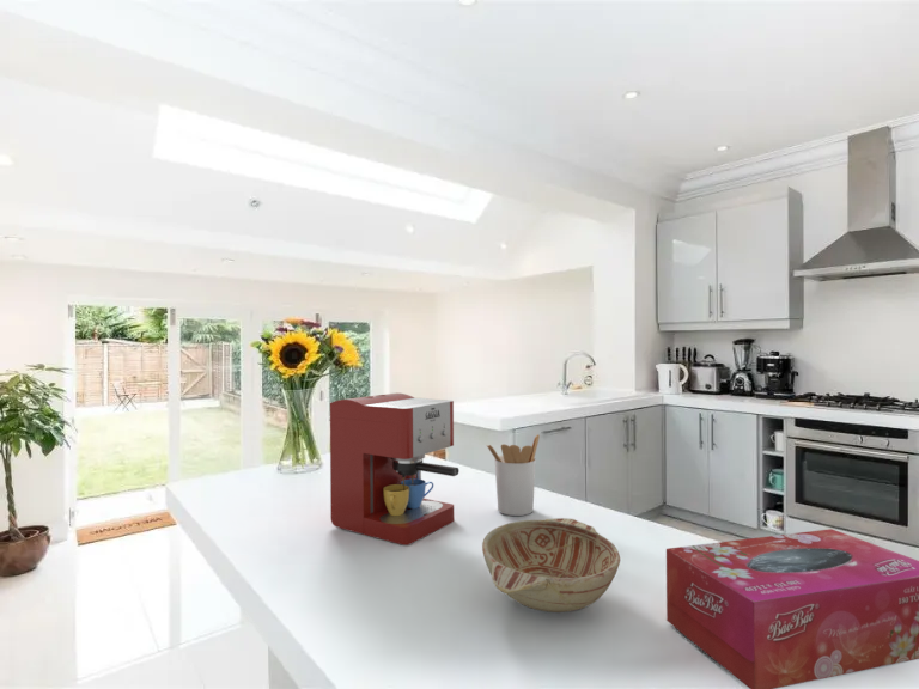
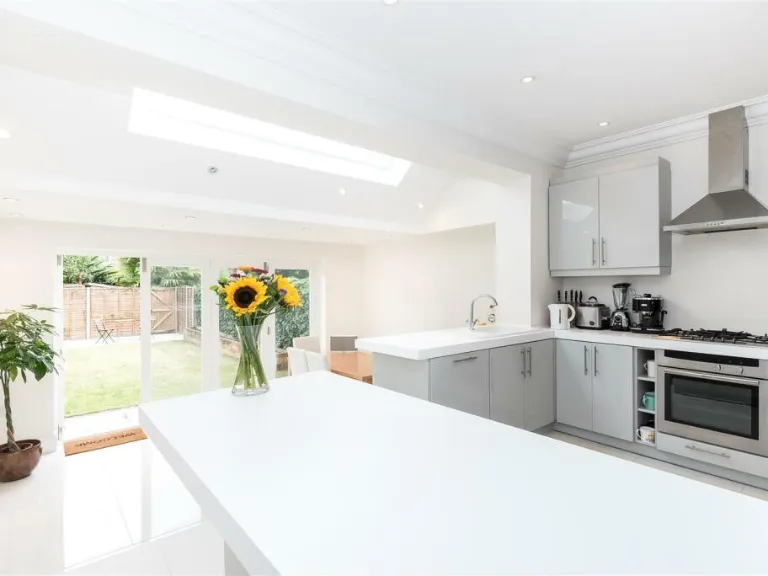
- decorative bowl (549, 571)
- utensil holder (516, 474)
- coffee maker (392, 459)
- tissue box (799, 597)
